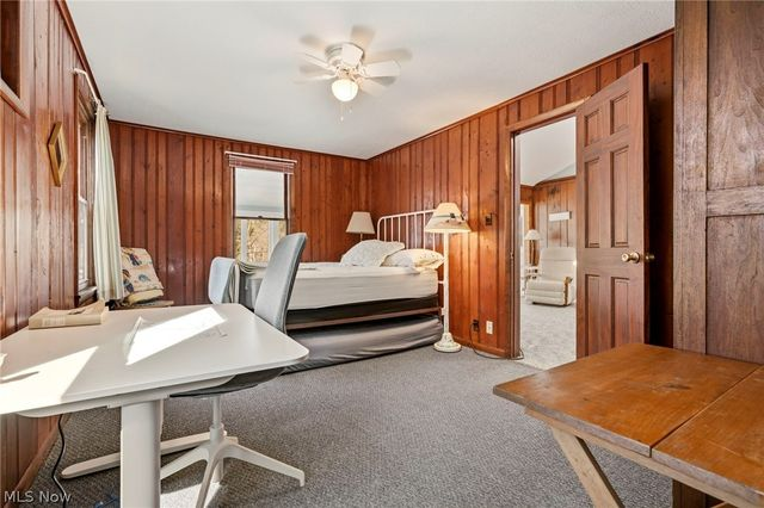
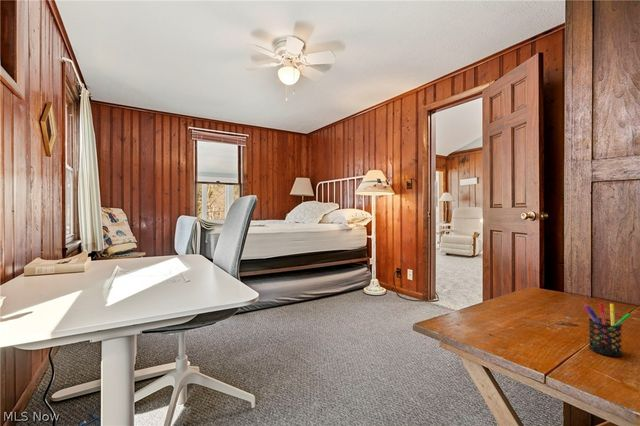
+ pen holder (608, 326)
